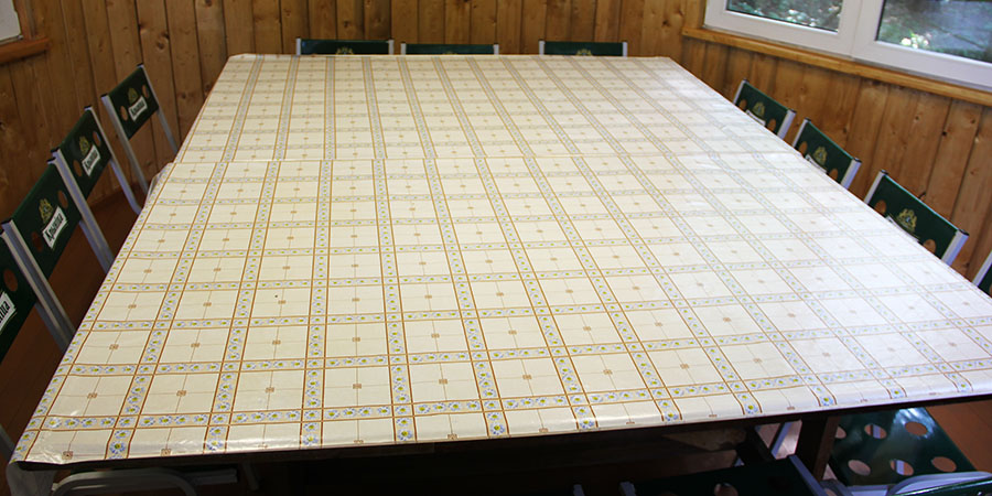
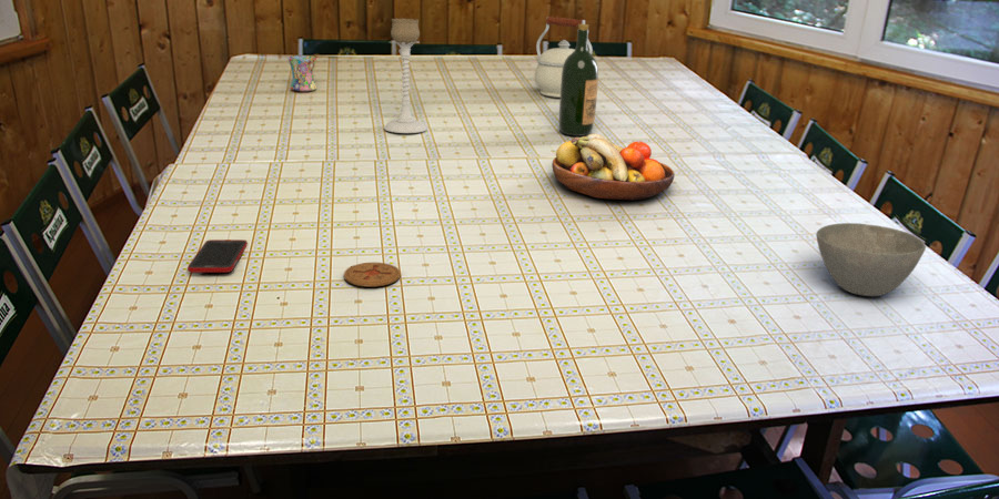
+ bowl (864, 262)
+ coaster (372, 274)
+ wine bottle (579, 80)
+ cell phone (219, 255)
+ mug (301, 74)
+ candle holder (405, 74)
+ kettle (566, 57)
+ fruit bowl (613, 161)
